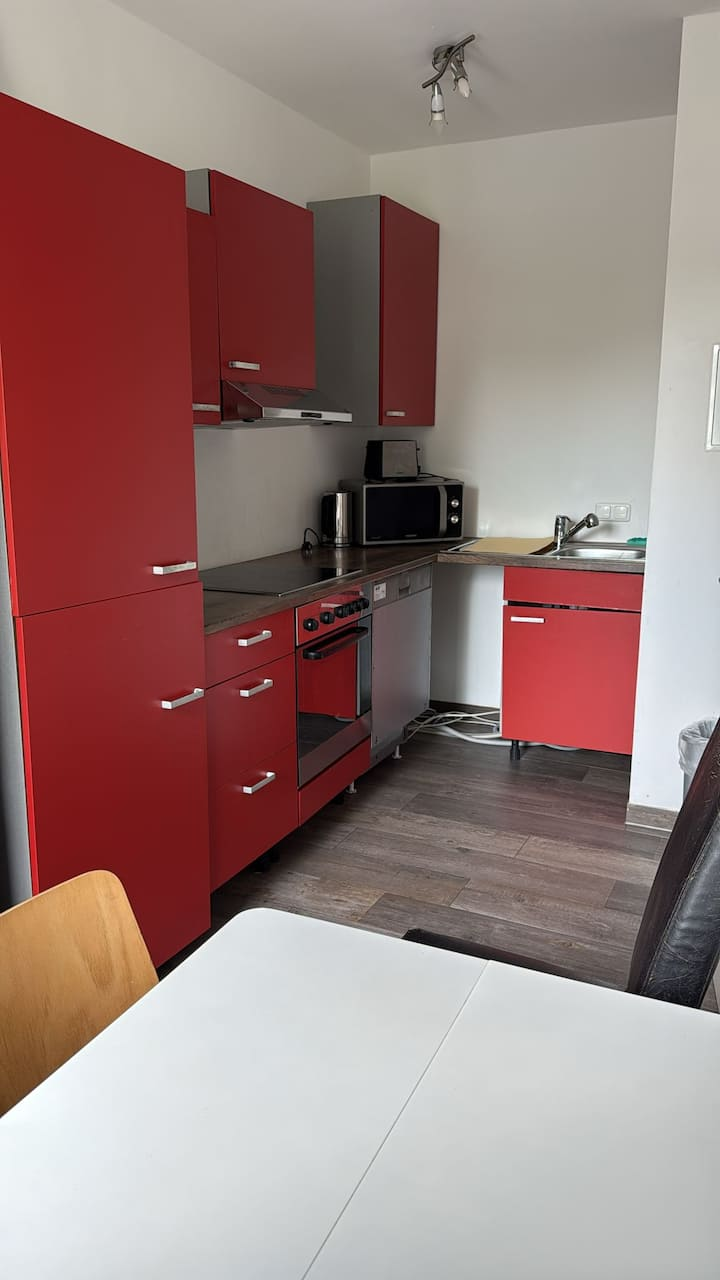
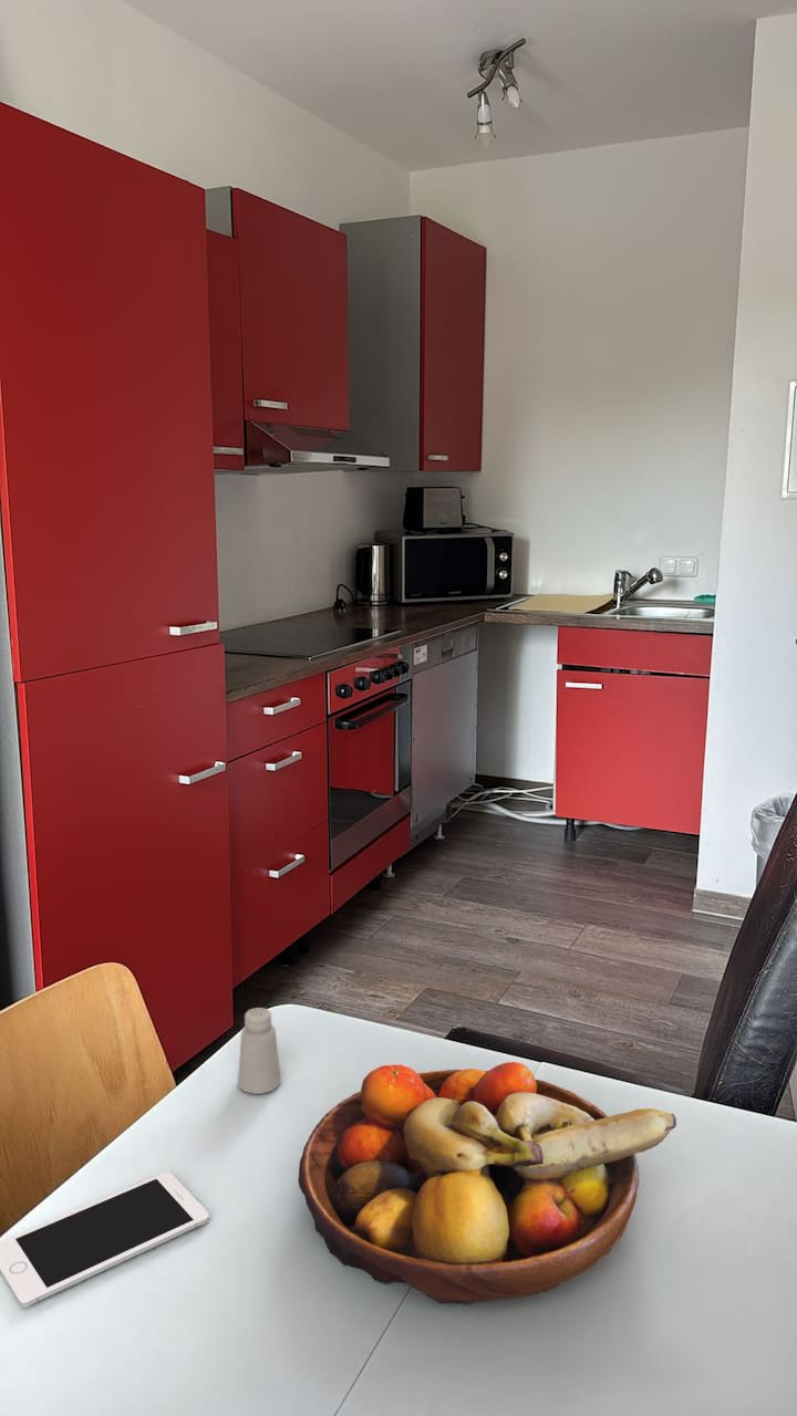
+ fruit bowl (472, 1141)
+ saltshaker (258, 1048)
+ cell phone (102, 1233)
